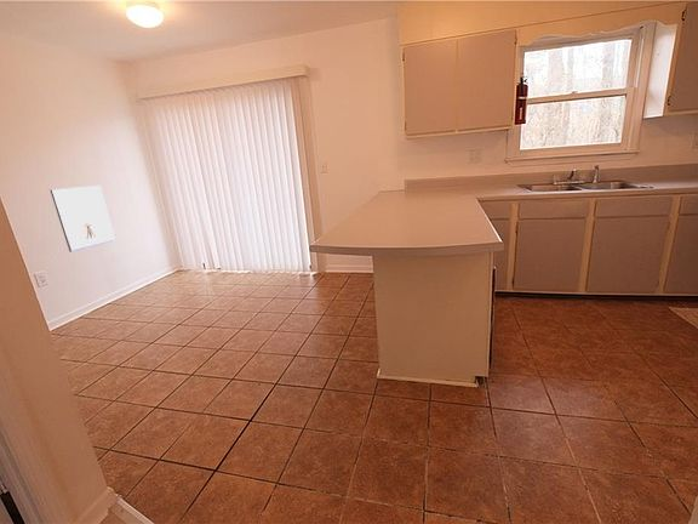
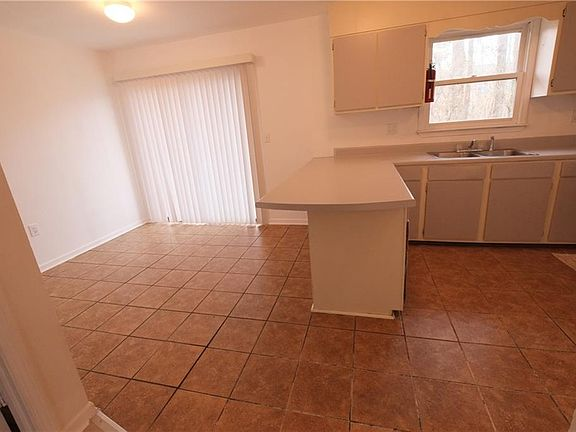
- picture frame (85, 217)
